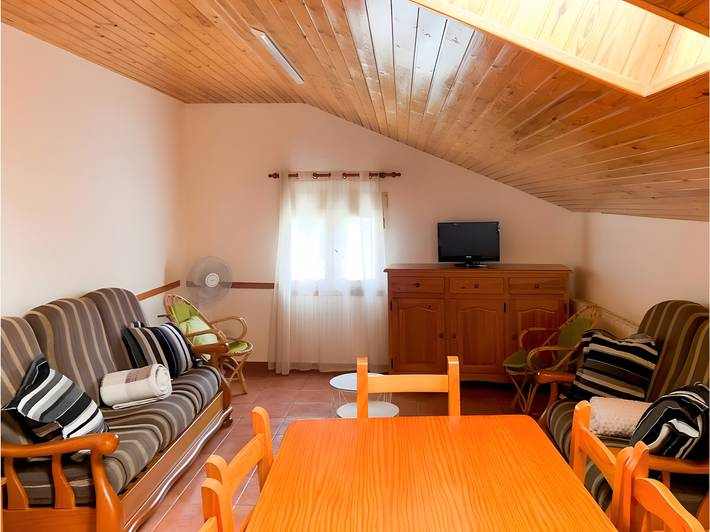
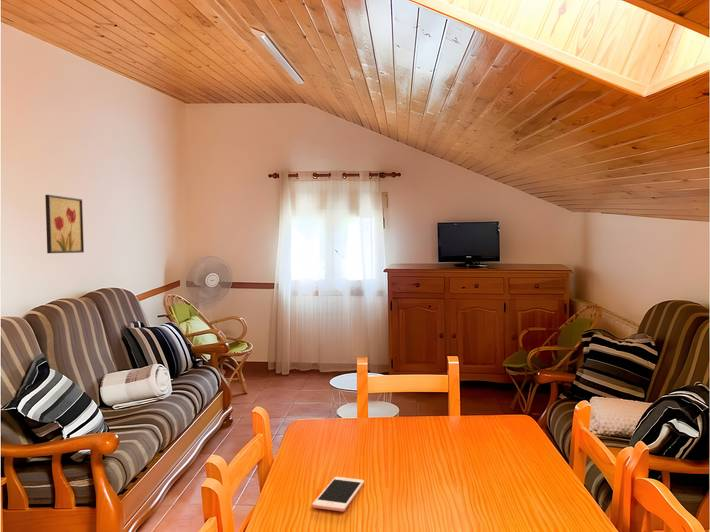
+ wall art (64, 225)
+ cell phone (339, 493)
